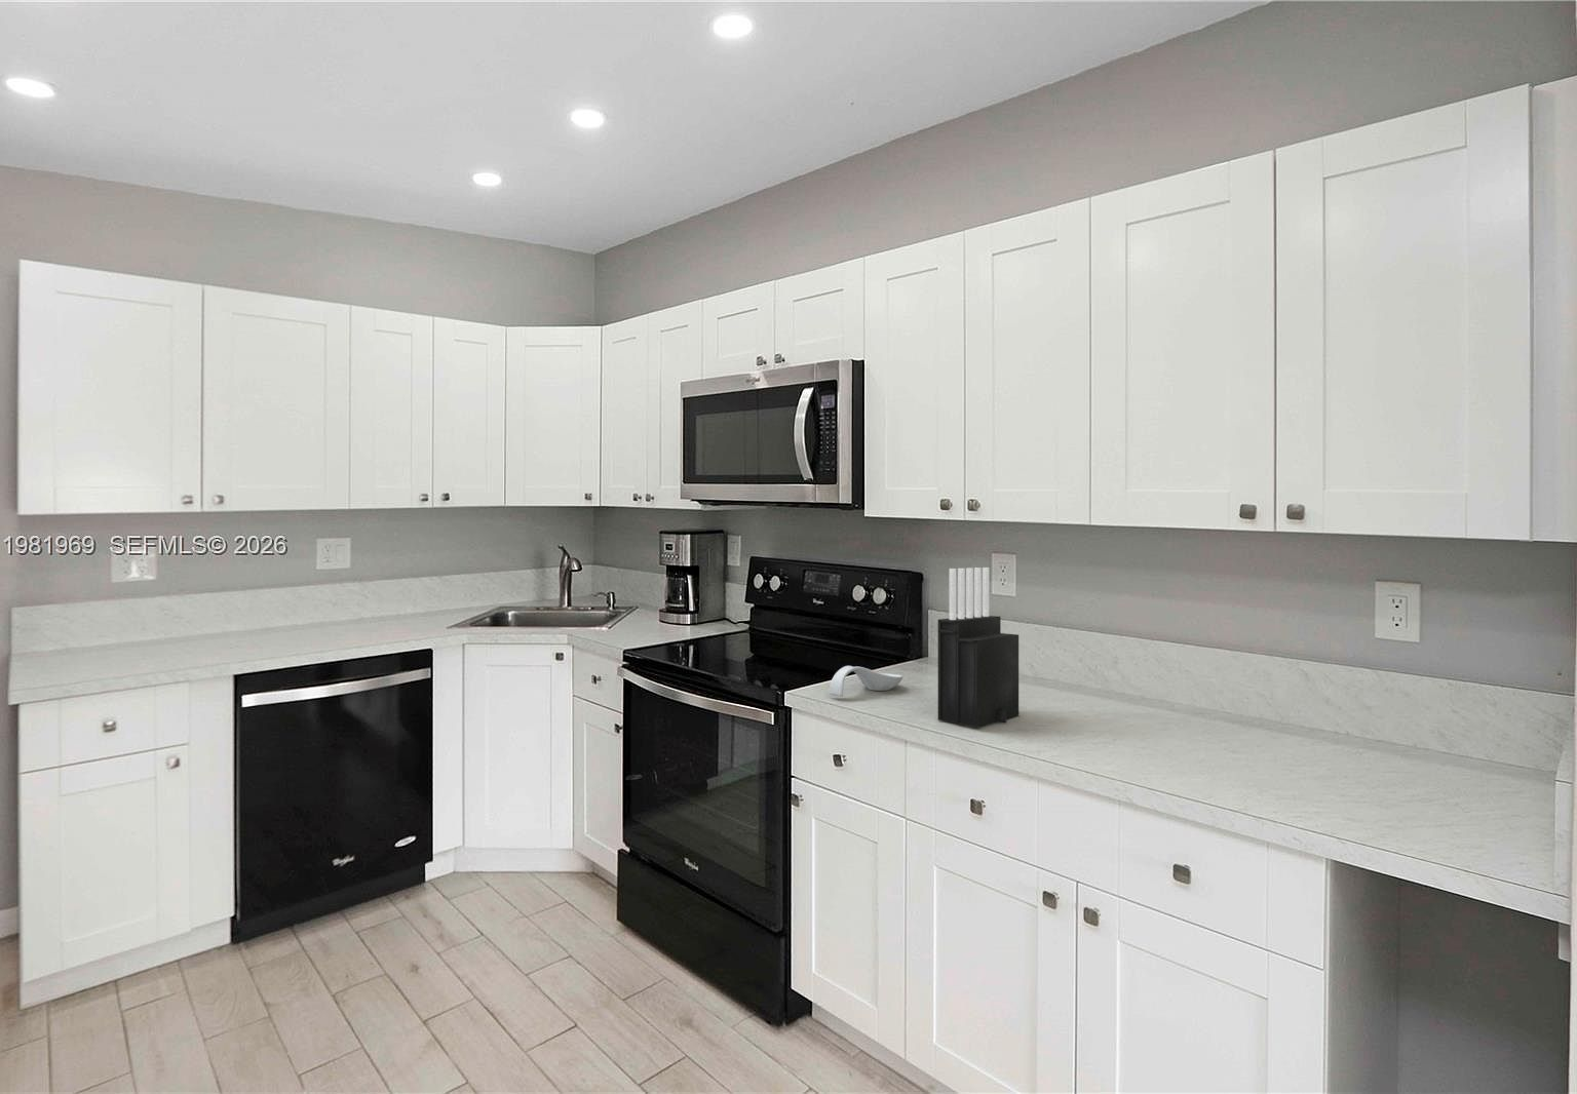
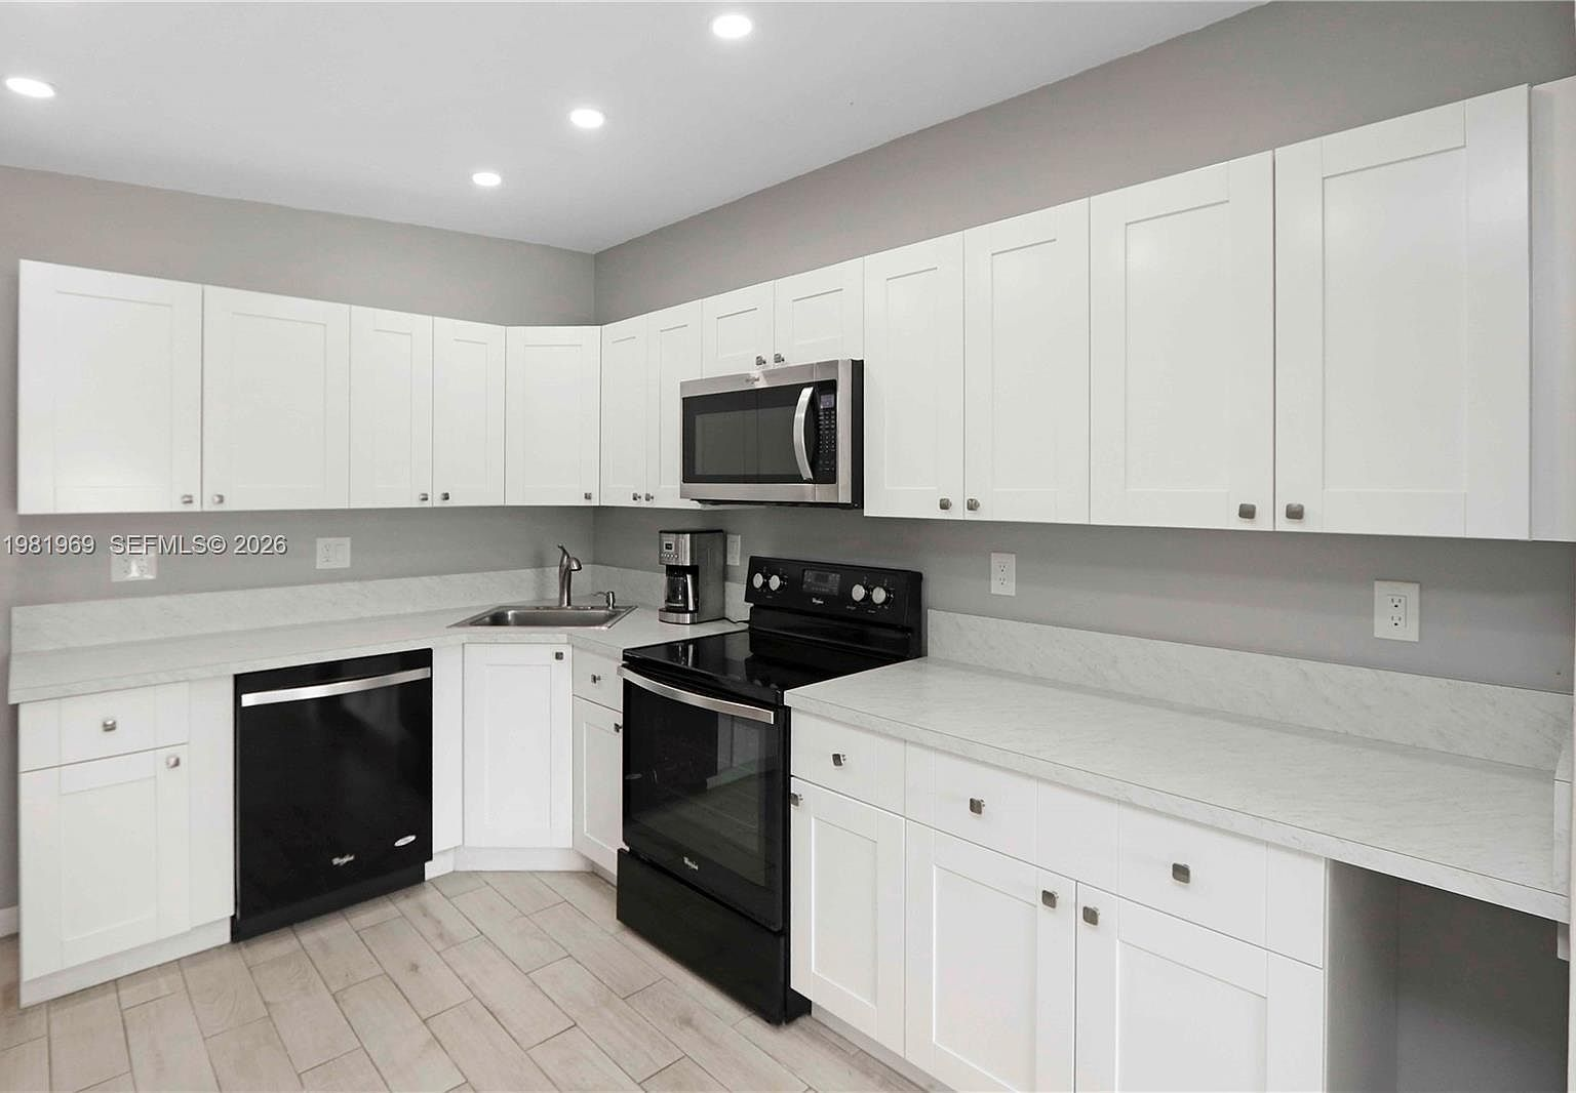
- knife block (983, 643)
- spoon rest (865, 677)
